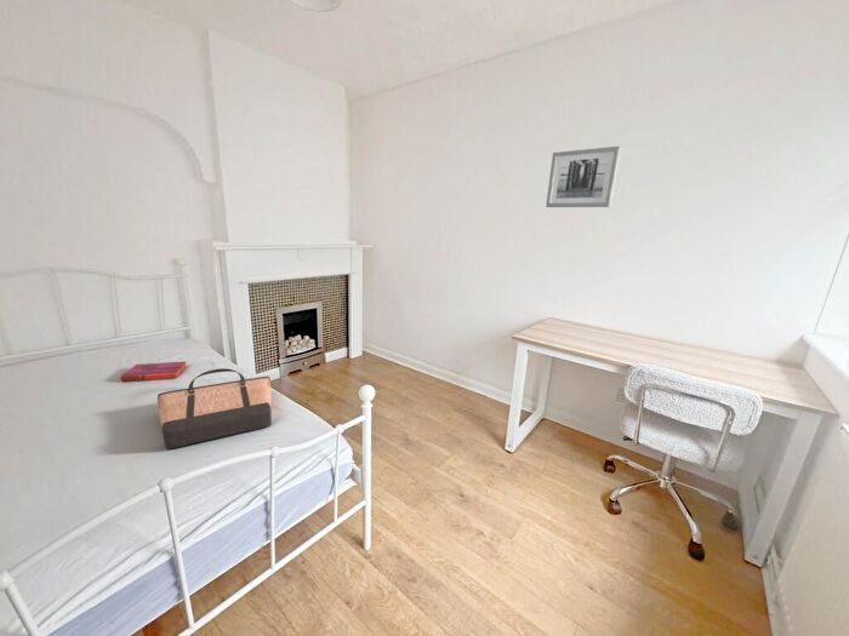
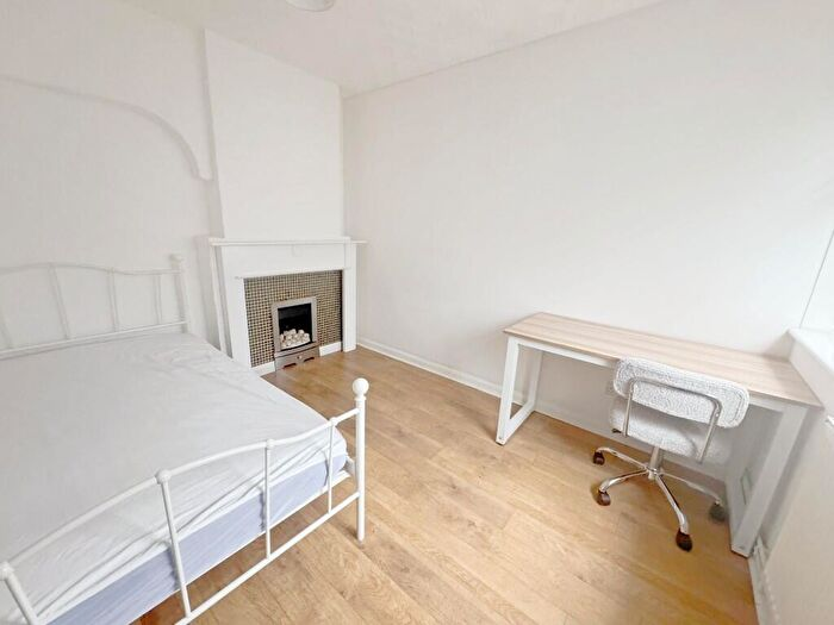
- wall art (580, 178)
- hardback book (155, 371)
- shopping bag (218, 400)
